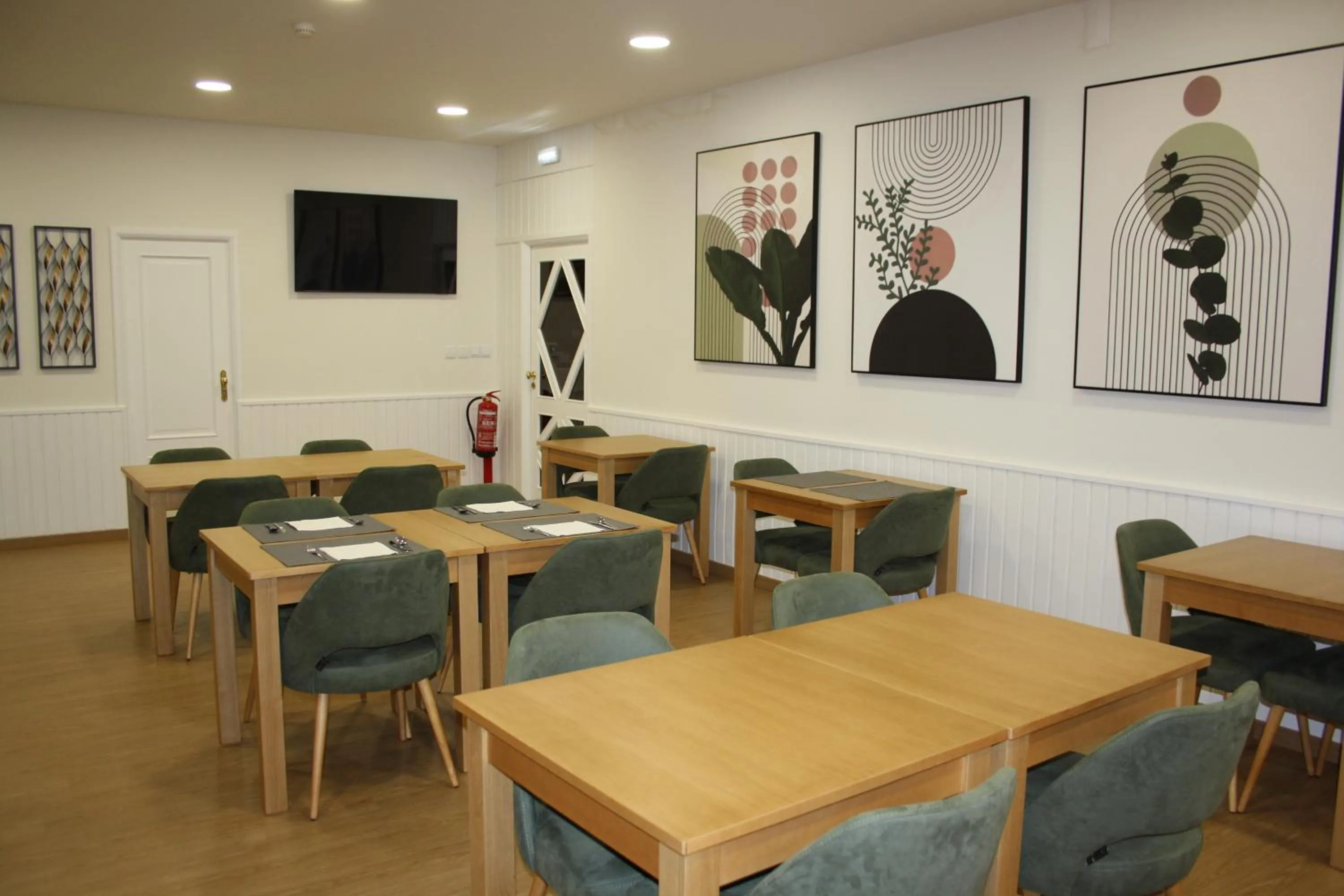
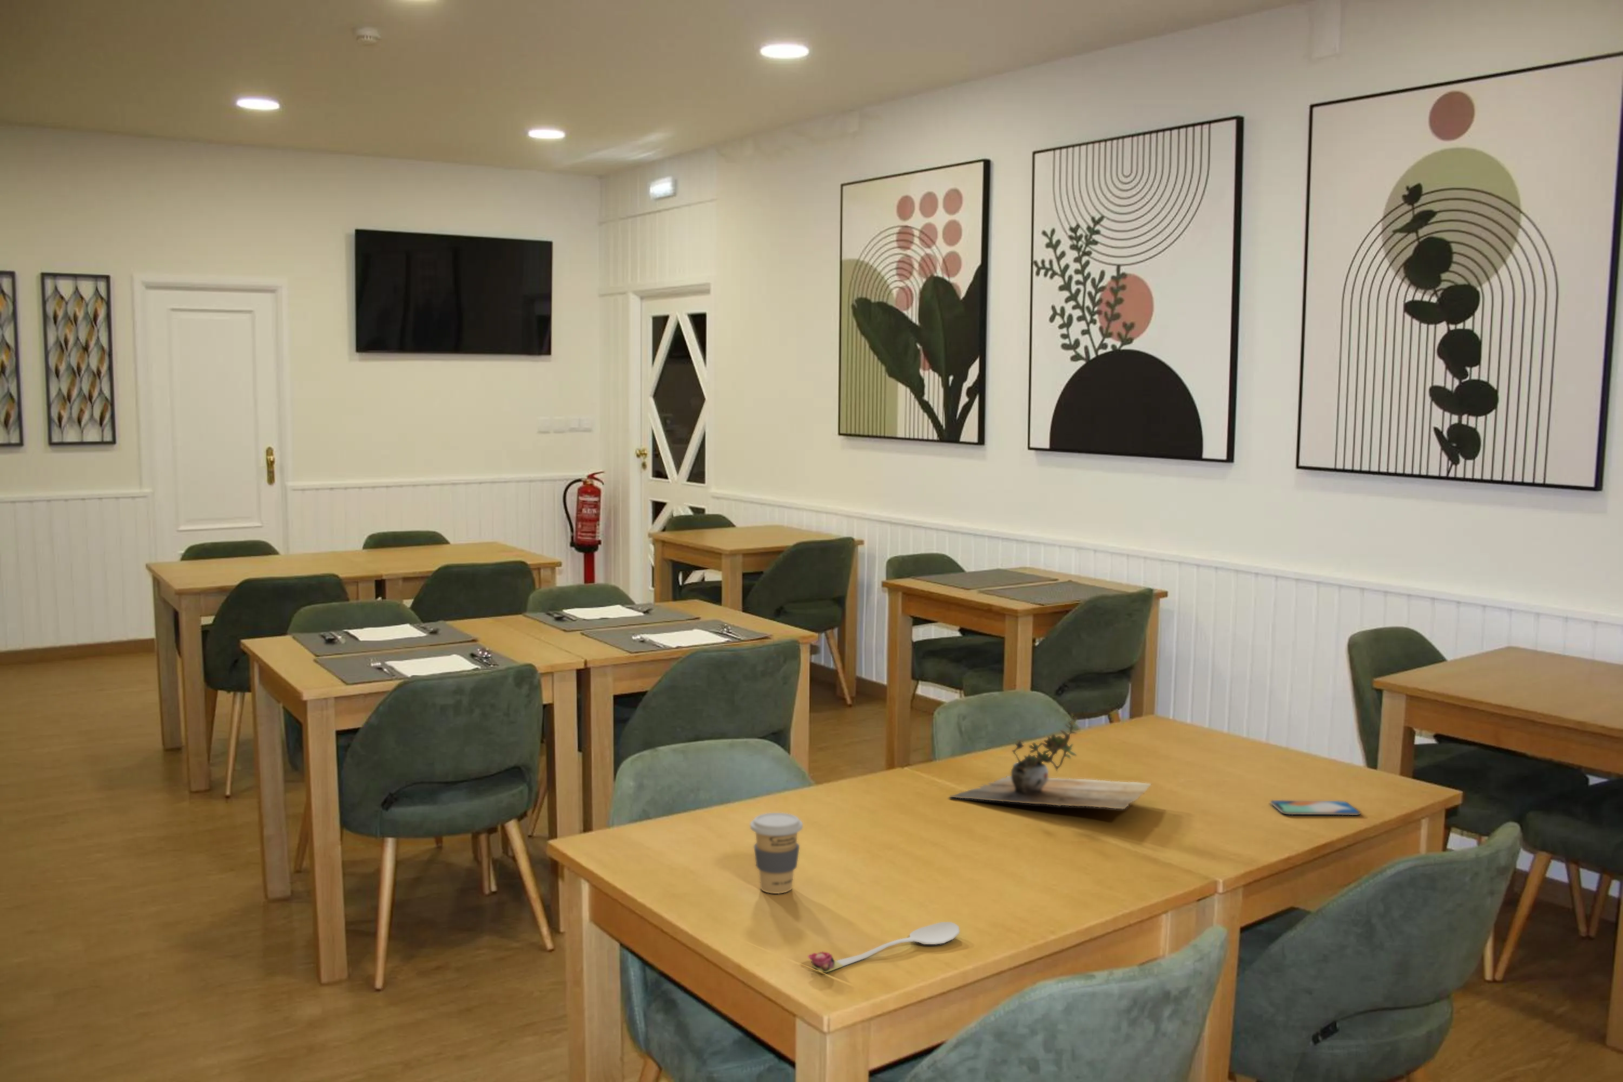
+ smartphone (1315, 807)
+ succulent plant (1061, 757)
+ coffee cup (775, 853)
+ spoon (885, 944)
